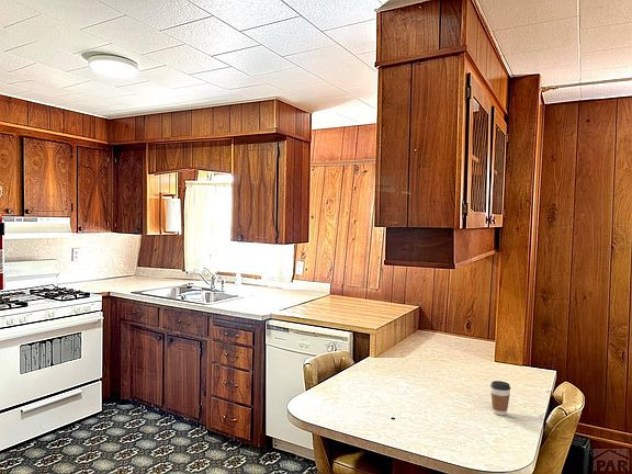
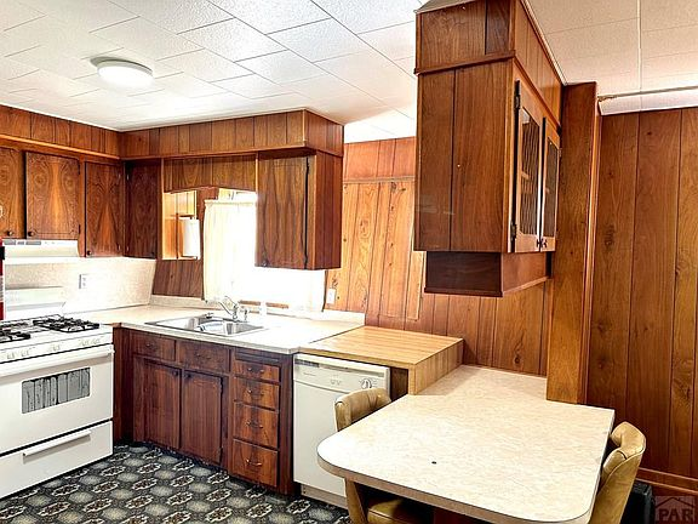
- coffee cup (499, 397)
